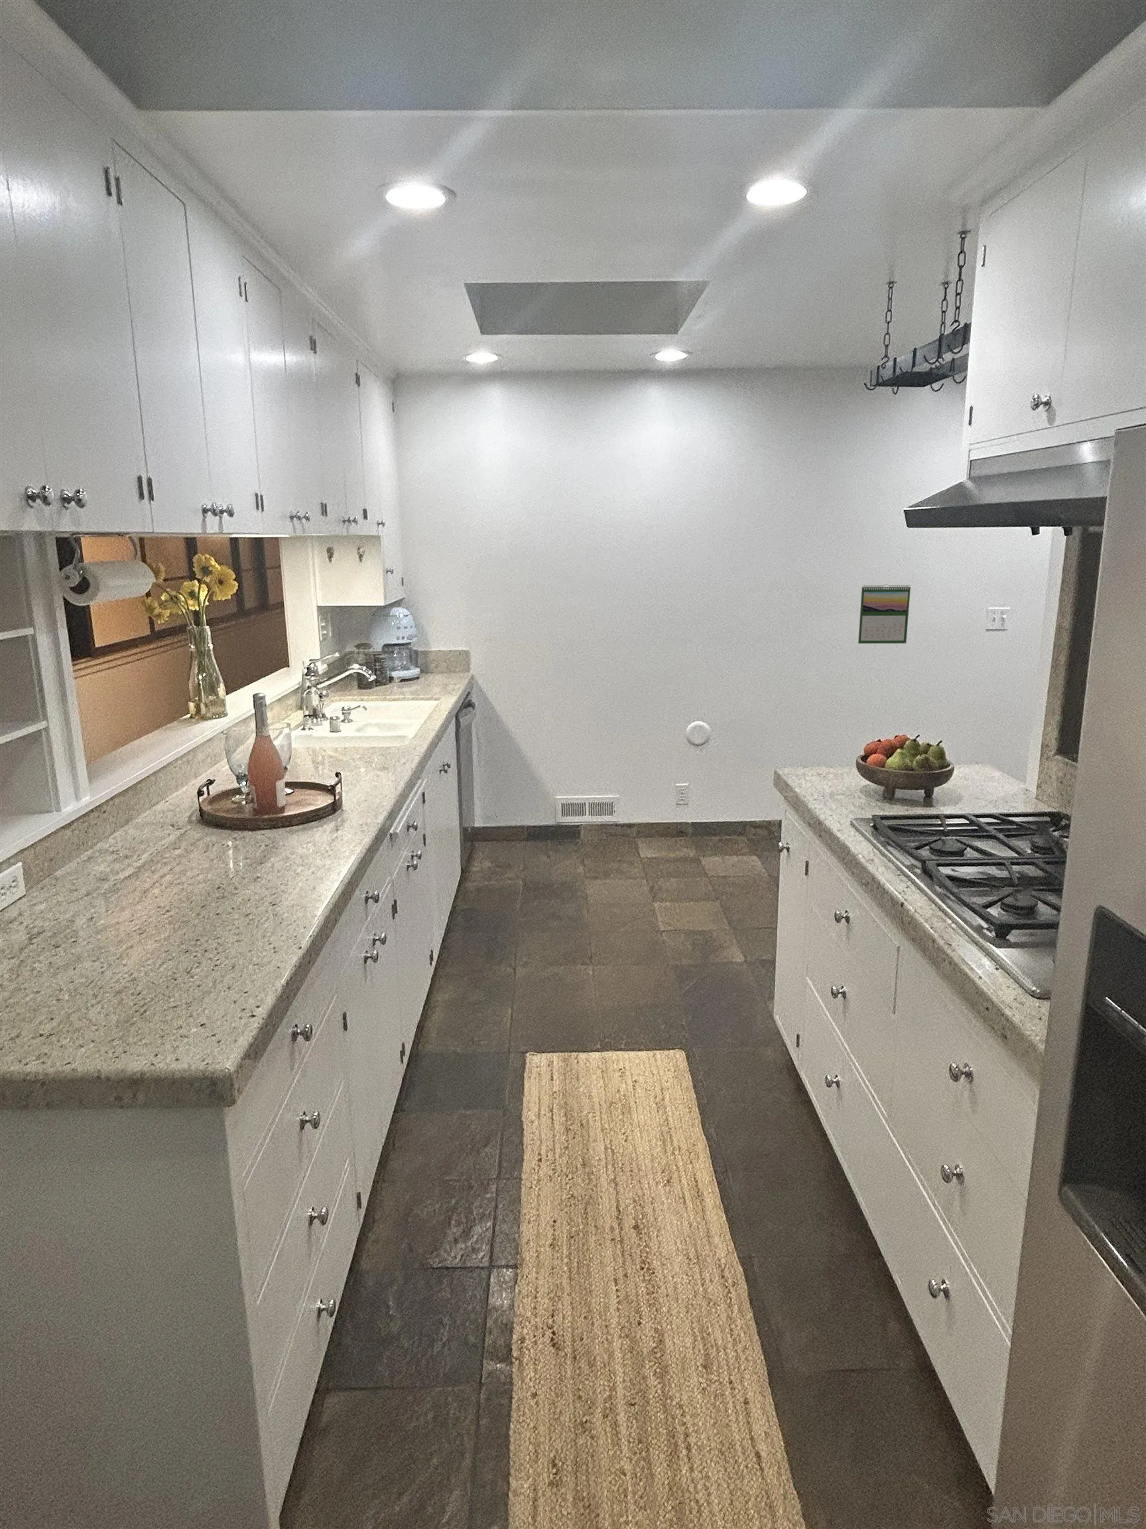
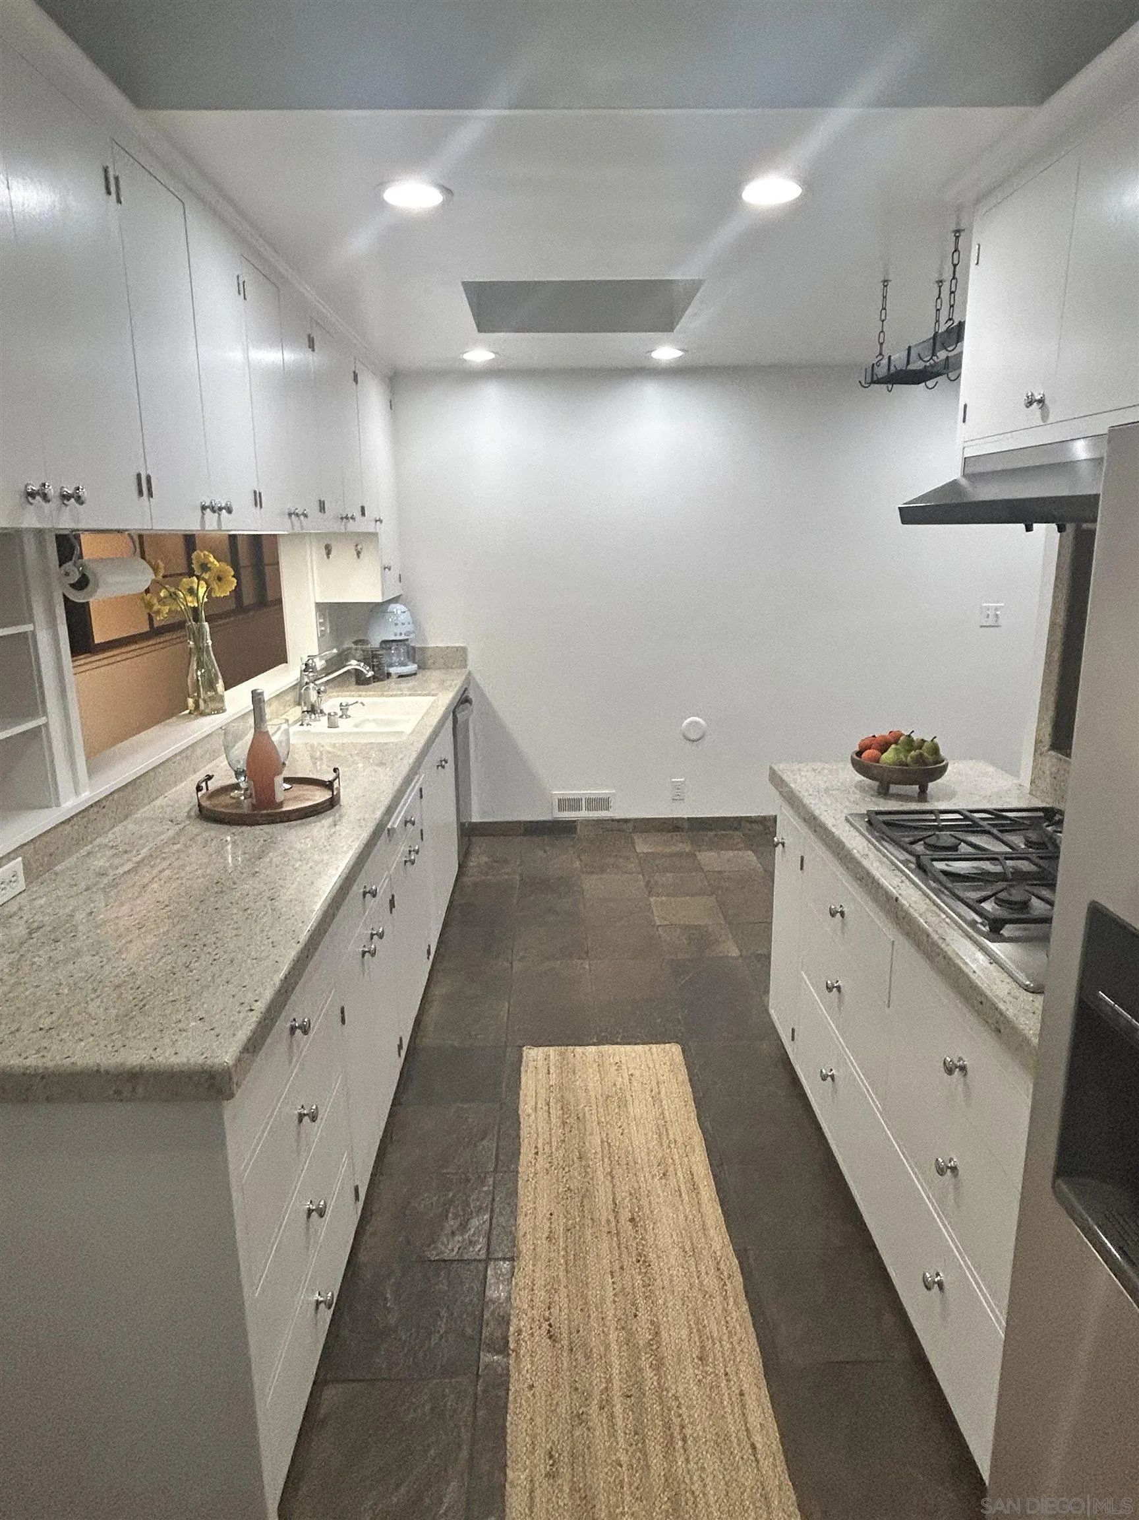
- calendar (884, 614)
